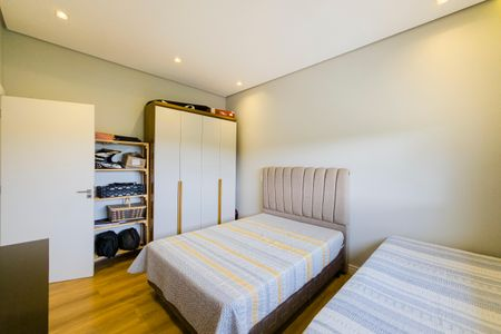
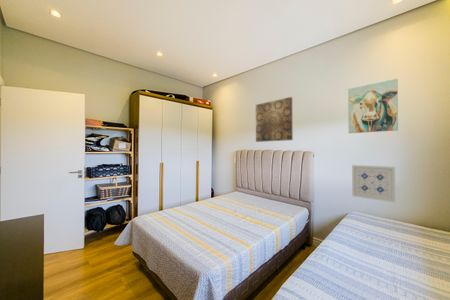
+ wall art (372, 182)
+ wall art (272, 121)
+ wall art (371, 108)
